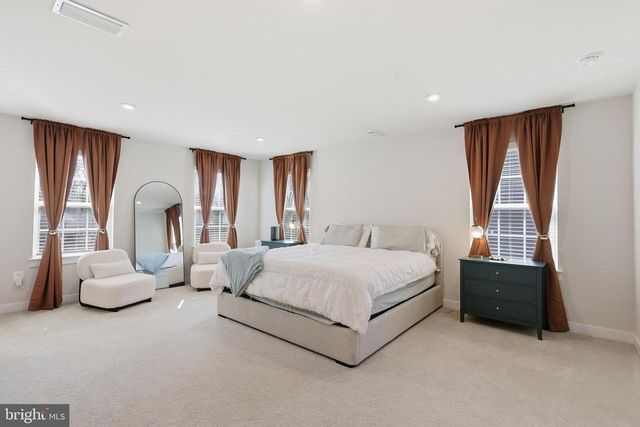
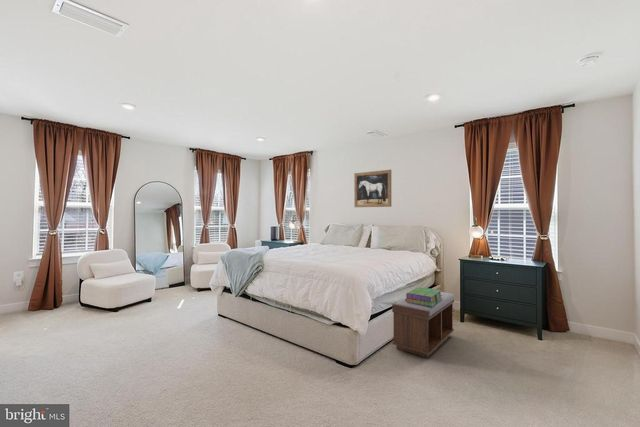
+ wall art (372, 189)
+ stack of books (424, 295)
+ bench (425, 319)
